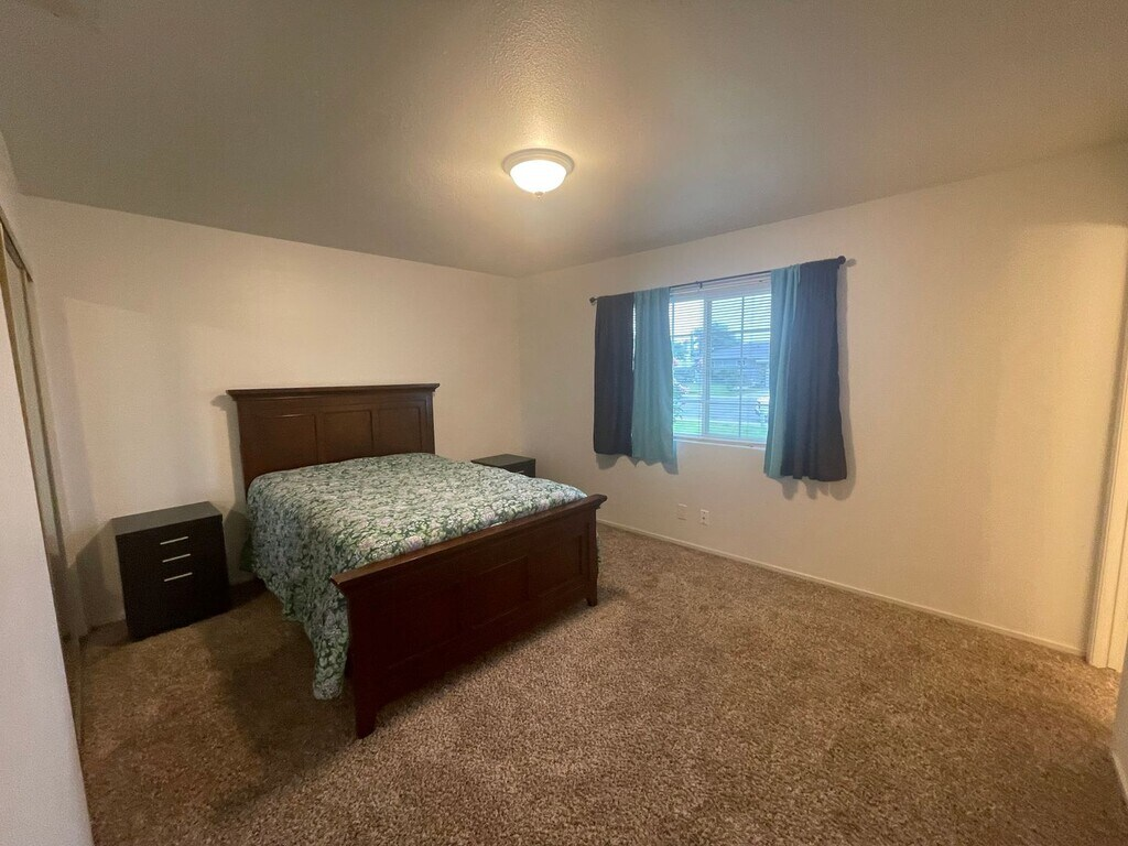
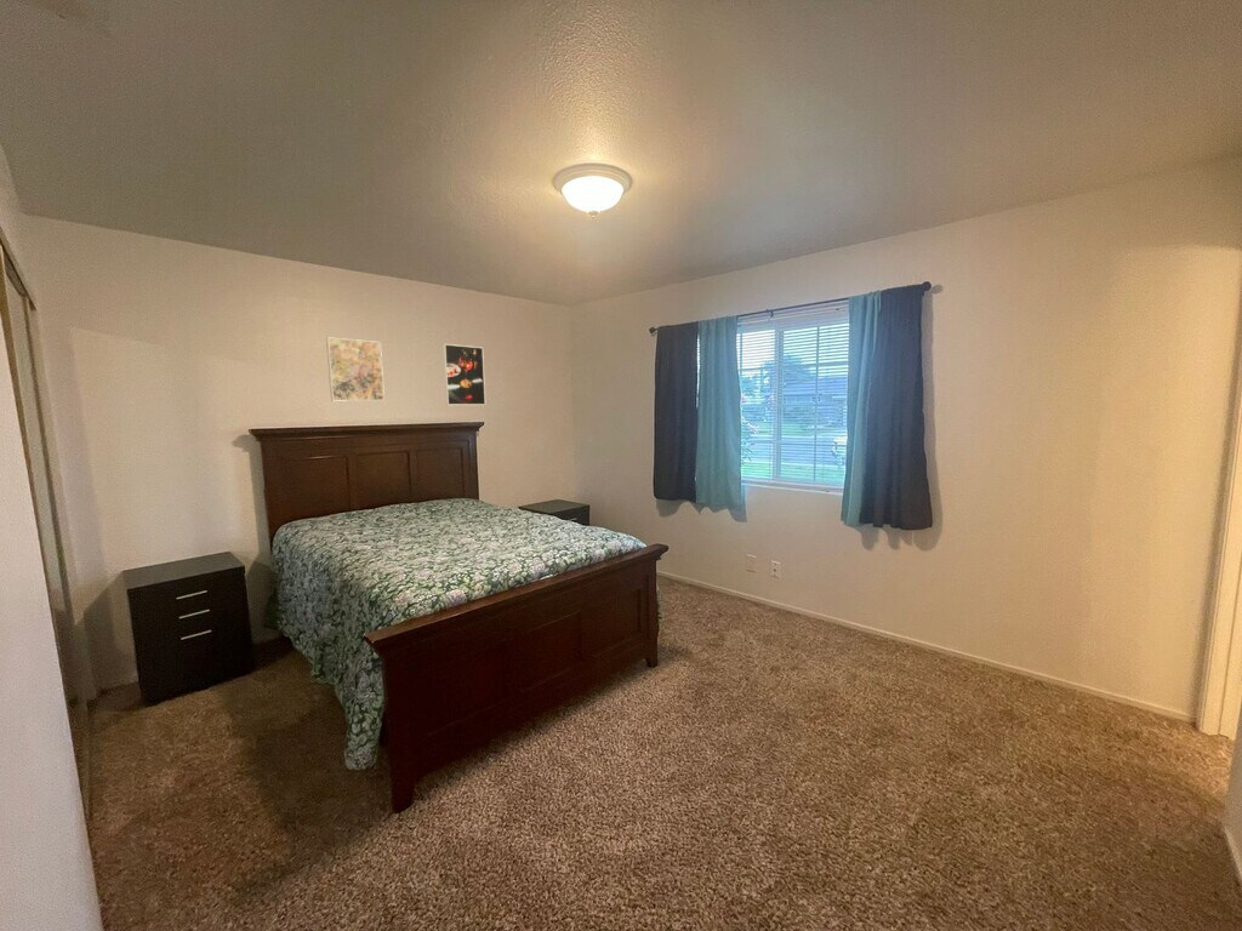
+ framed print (465, 375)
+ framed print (355, 370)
